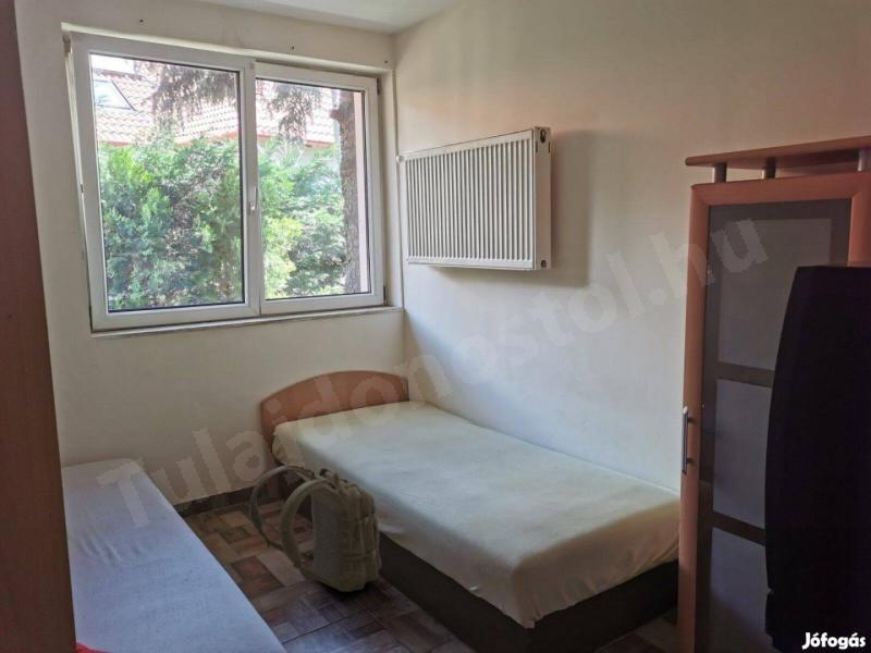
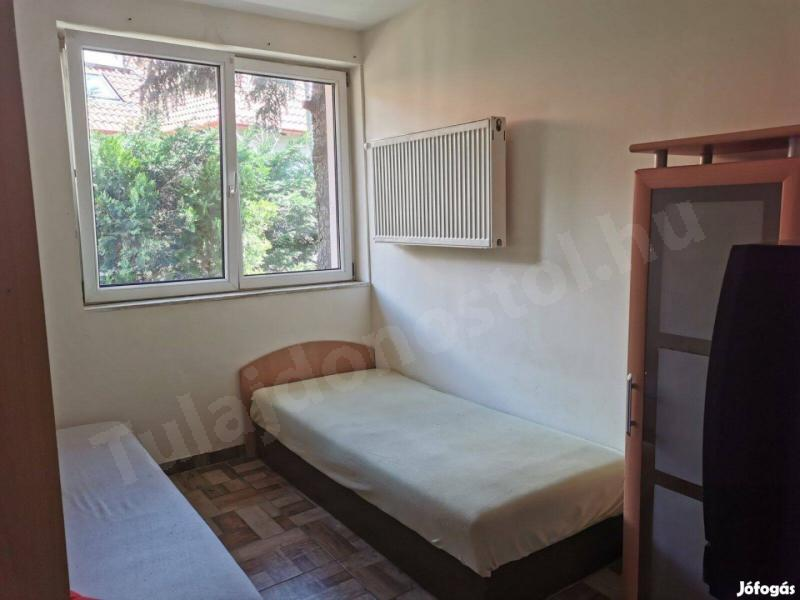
- backpack (320, 530)
